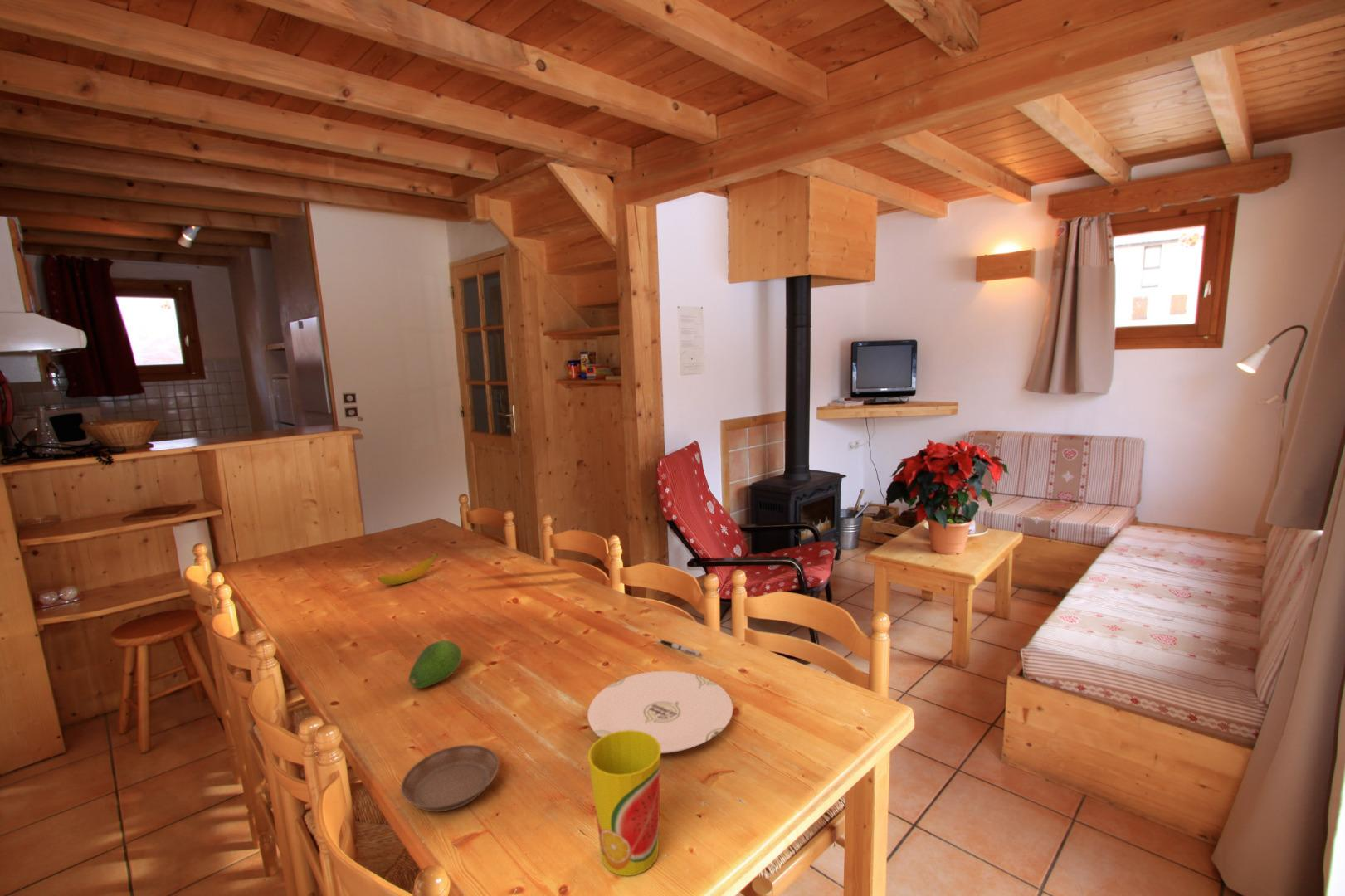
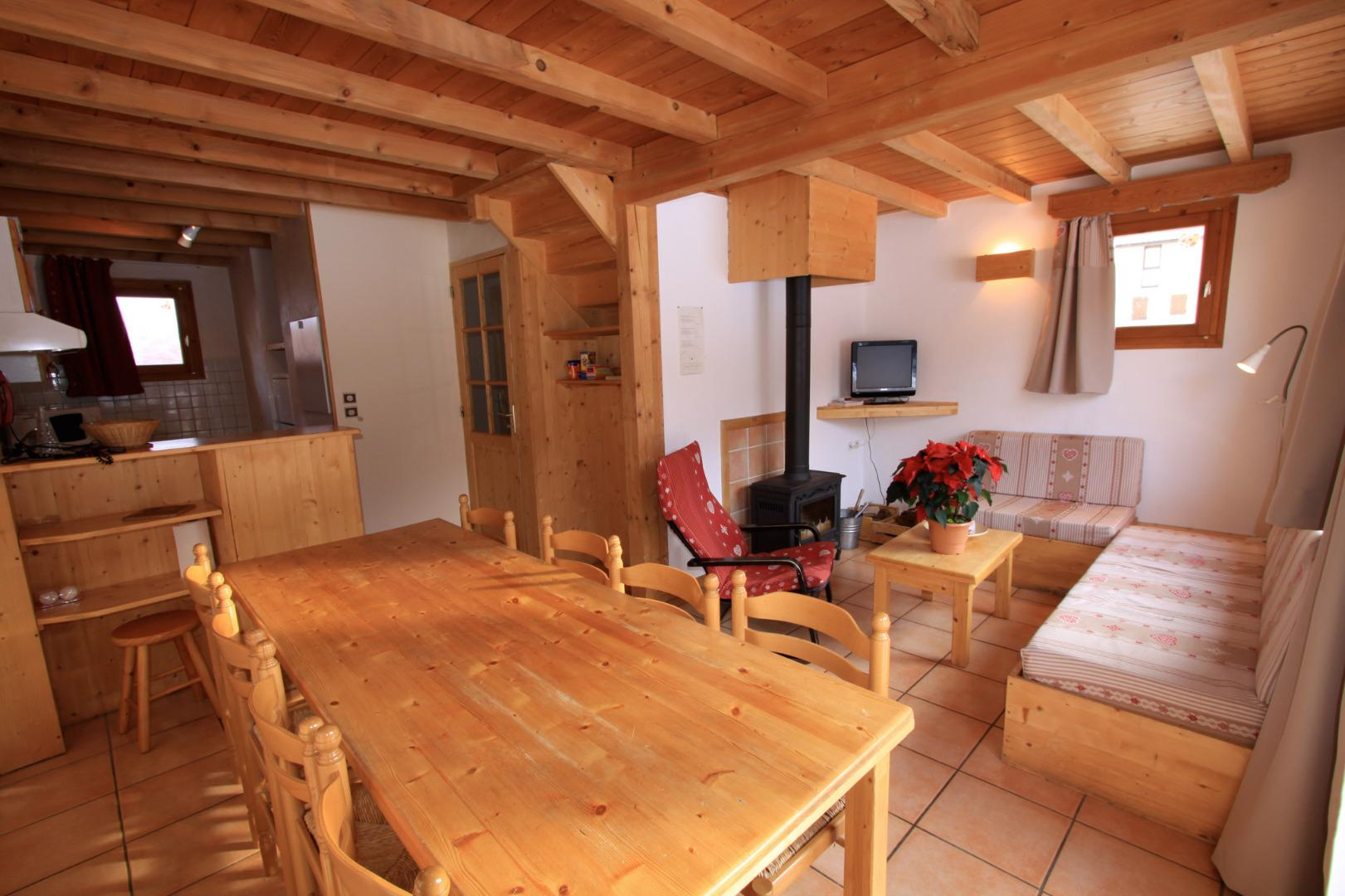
- saucer (451, 780)
- fruit (435, 662)
- plate (660, 712)
- pen (677, 646)
- cup (627, 802)
- banana (409, 570)
